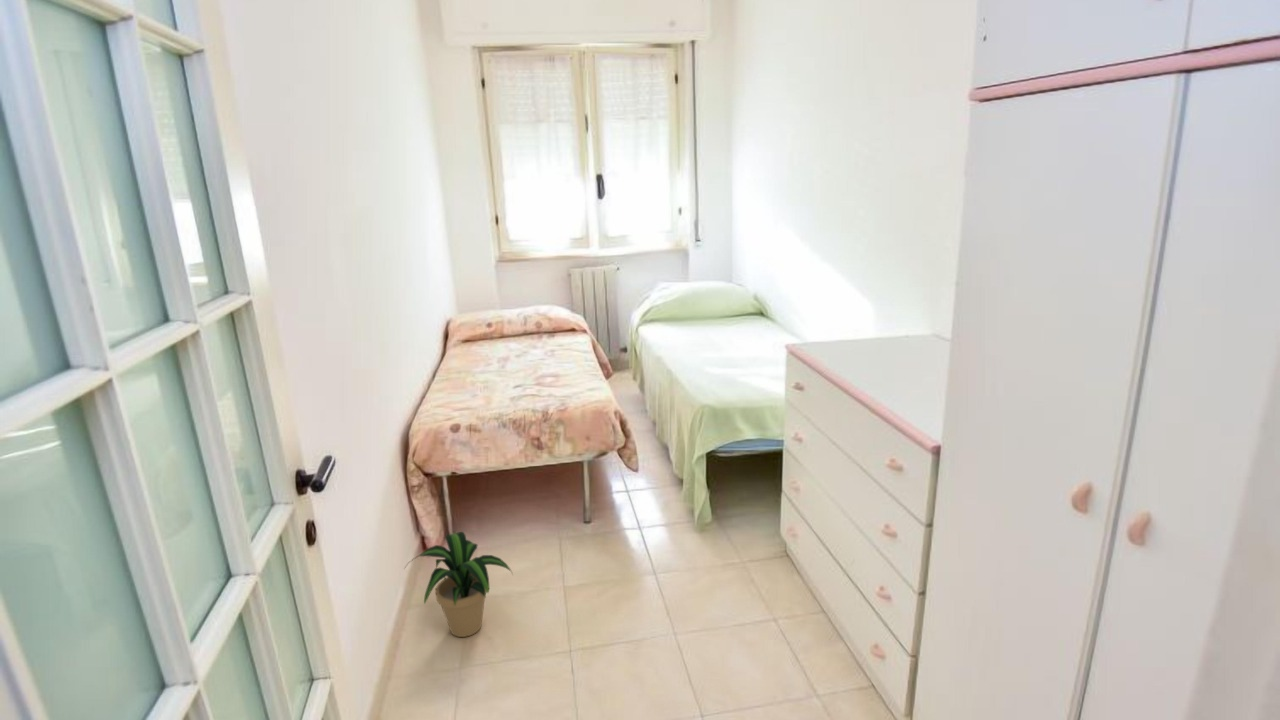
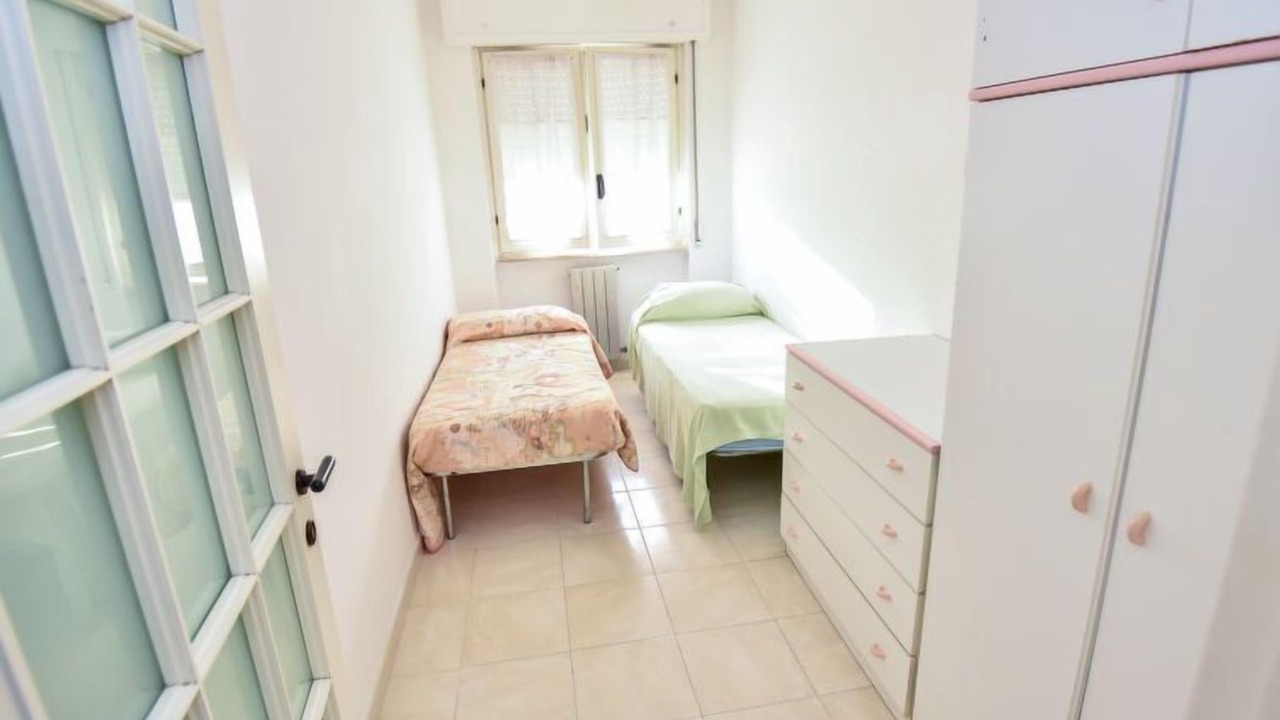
- potted plant (461, 587)
